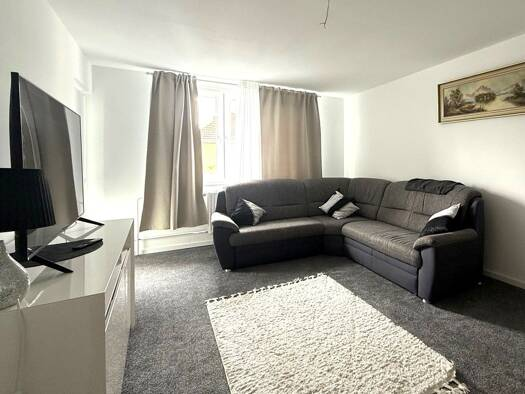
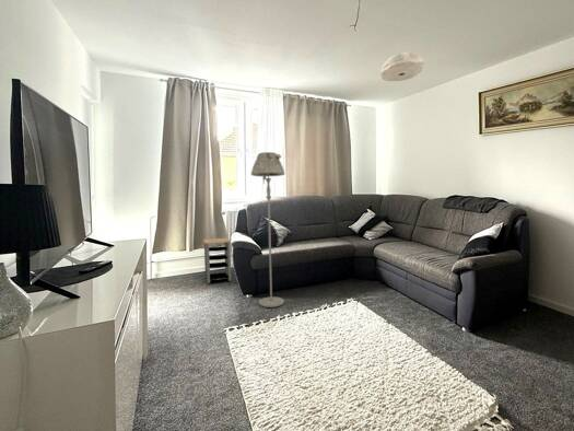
+ floor lamp (269, 229)
+ ceiling light (401, 66)
+ side table (218, 259)
